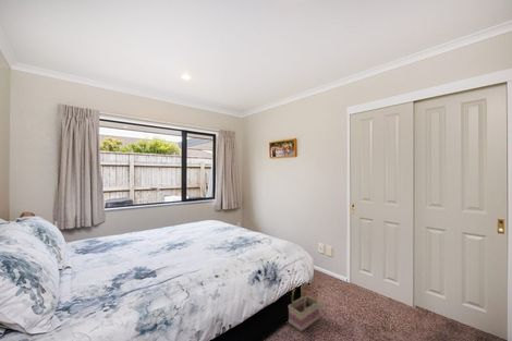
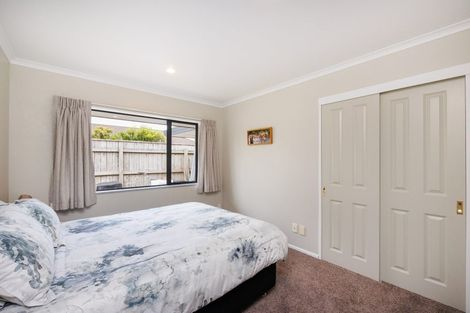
- basket (304, 304)
